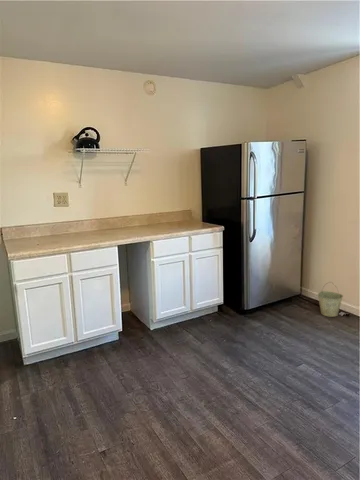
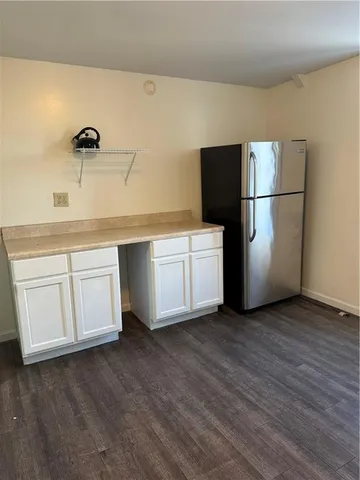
- bucket (330, 297)
